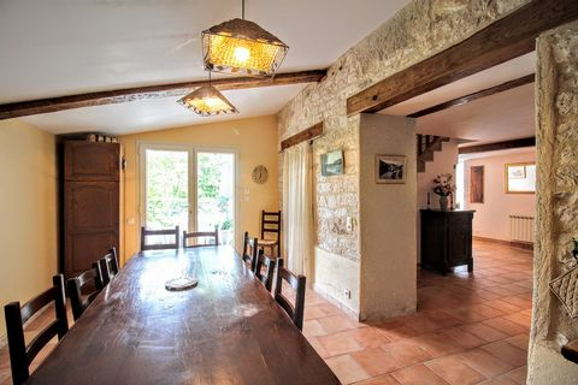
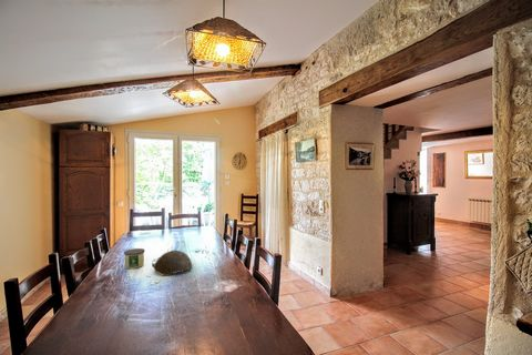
+ candle (134, 258)
+ decorative bowl (173, 260)
